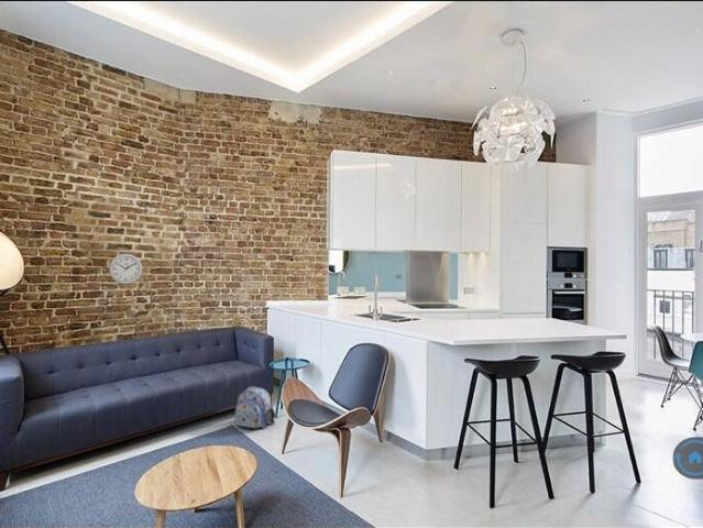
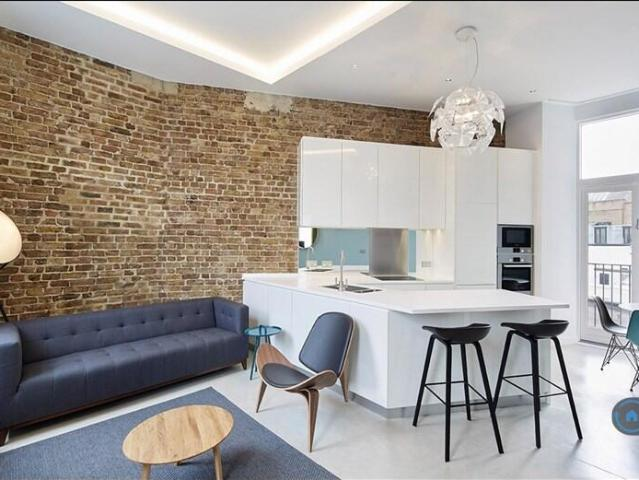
- wall clock (125, 268)
- backpack (252, 407)
